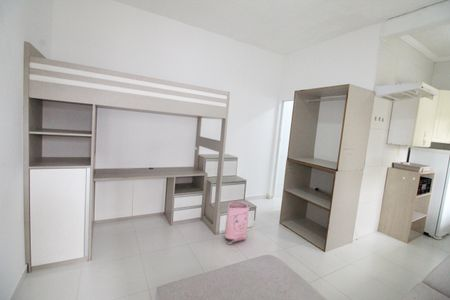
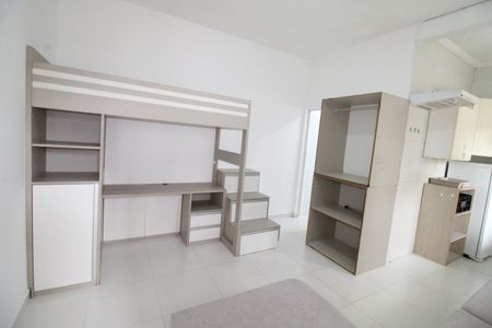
- bag (236, 222)
